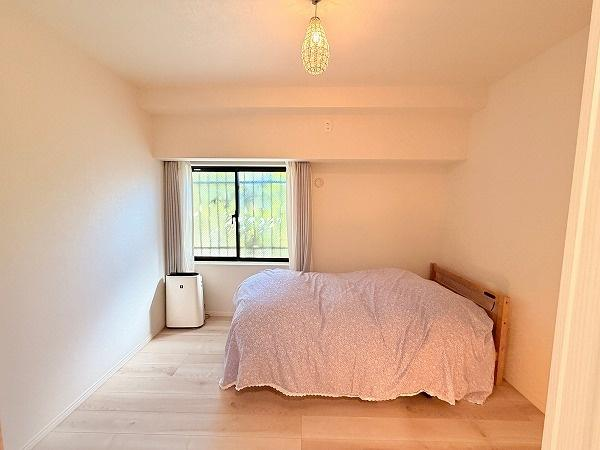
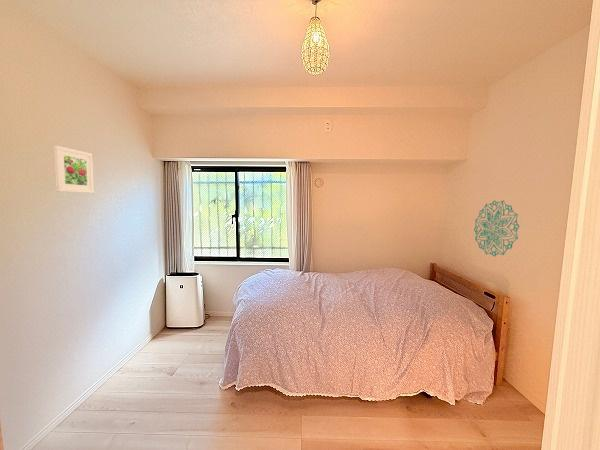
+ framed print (75, 171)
+ wall decoration (495, 228)
